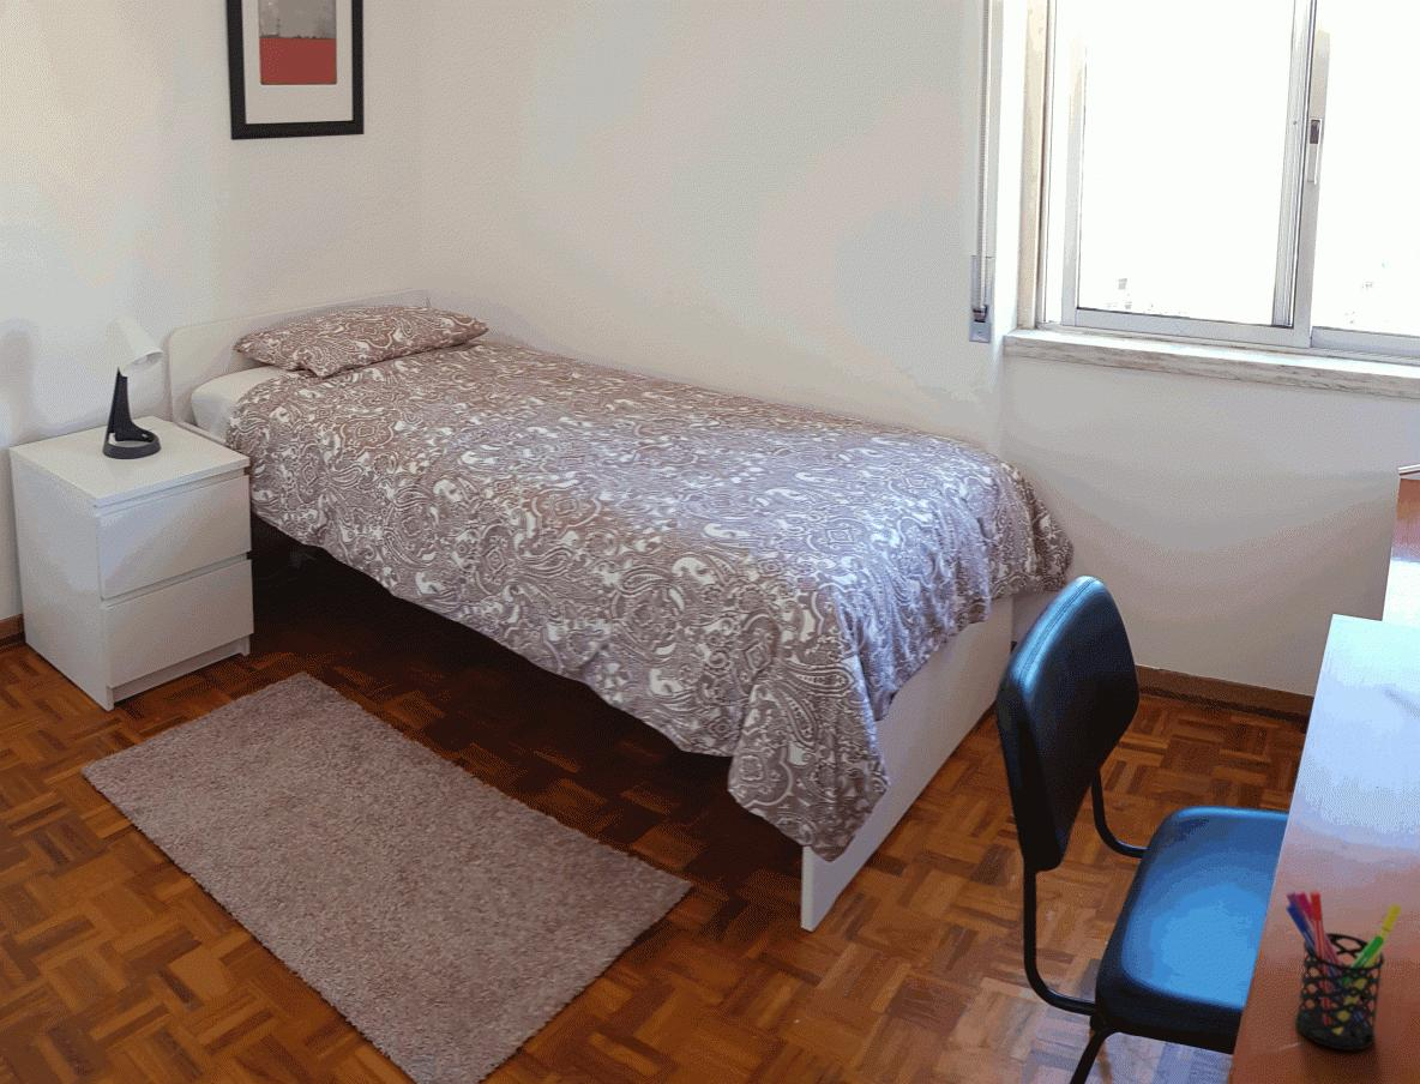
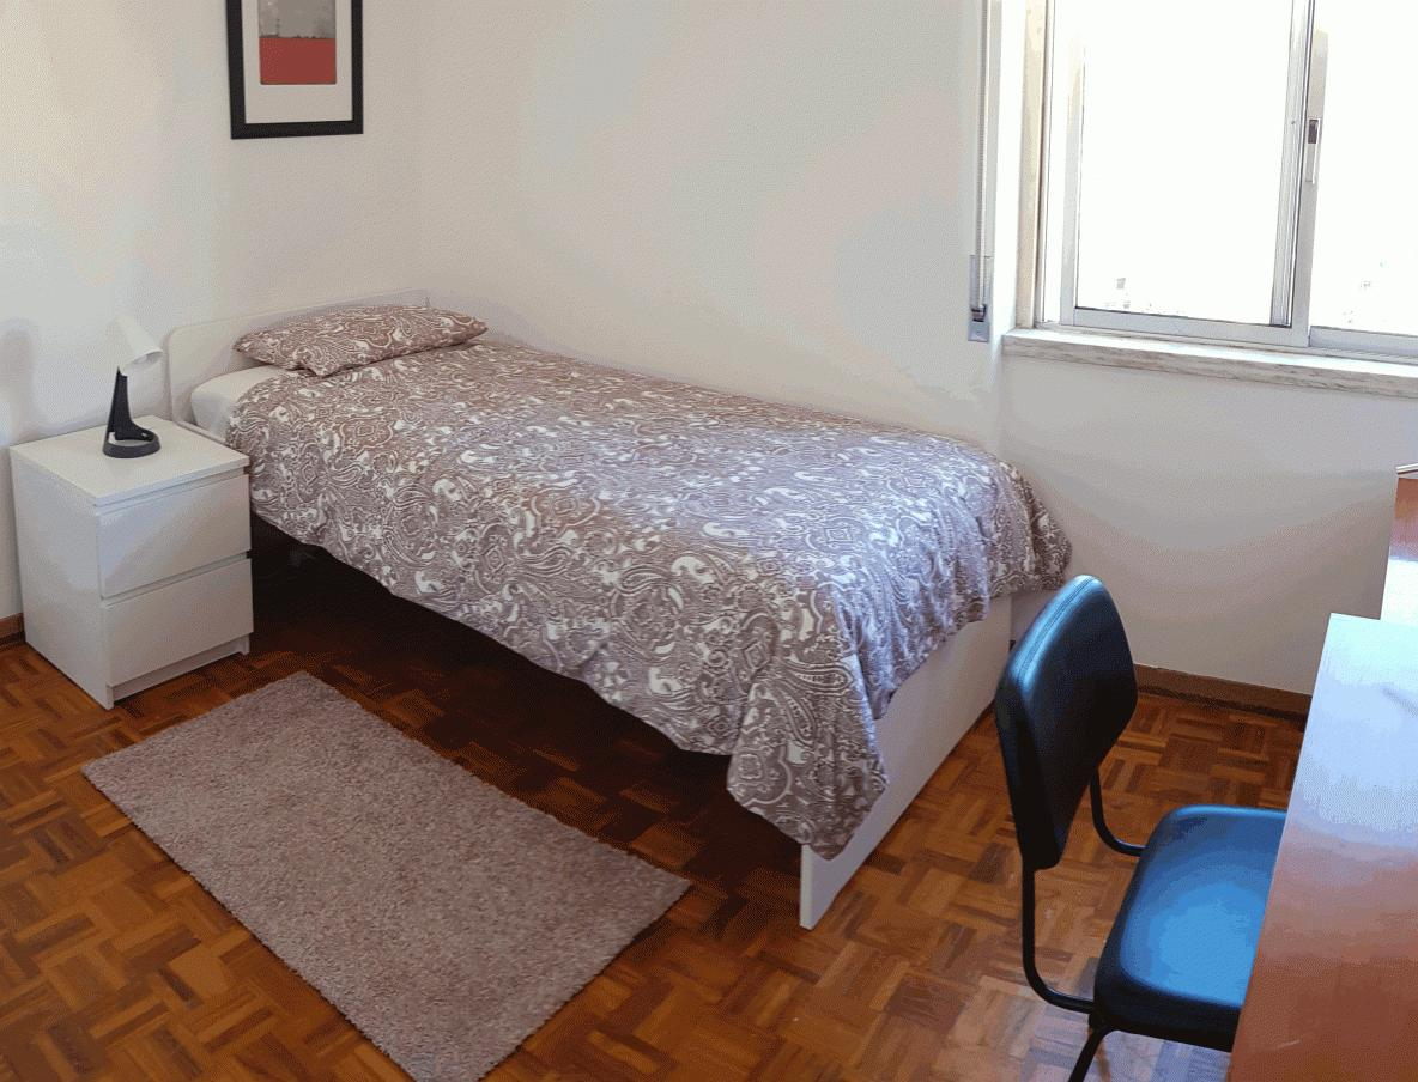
- pen holder (1343, 965)
